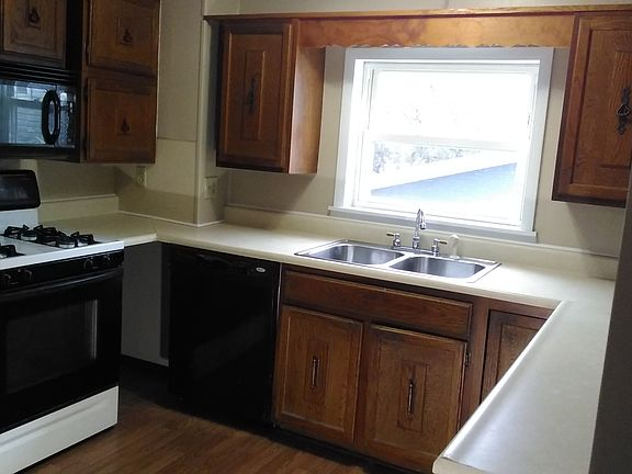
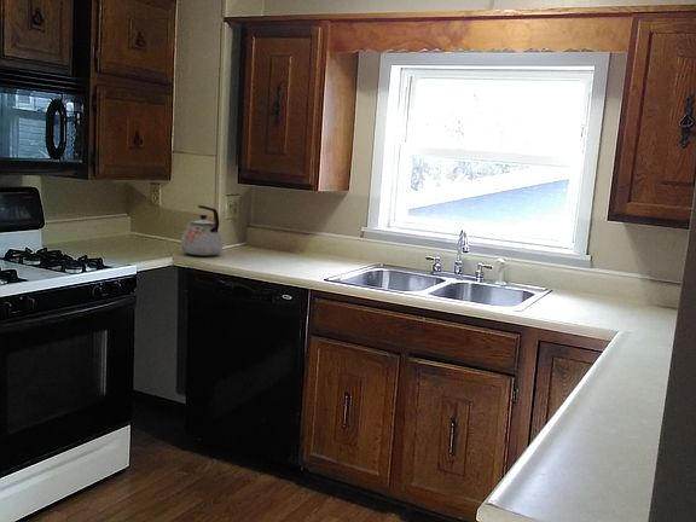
+ kettle (202, 230)
